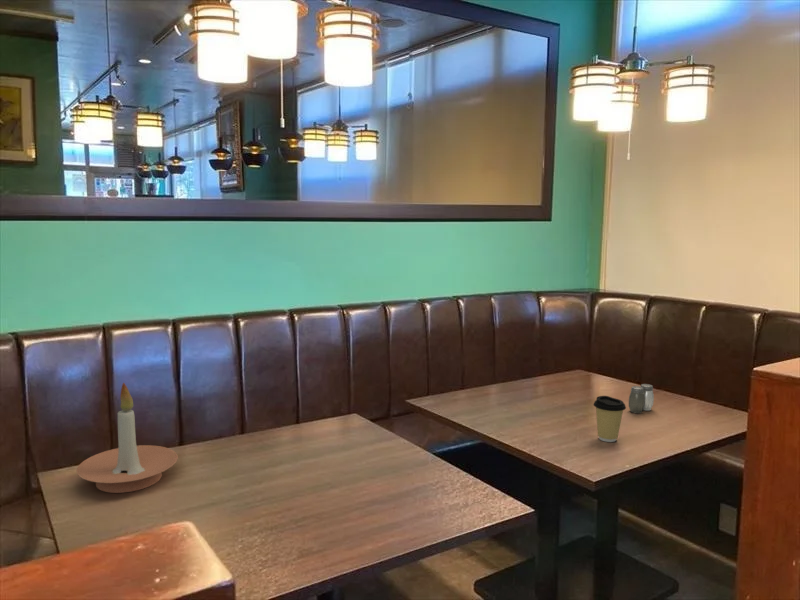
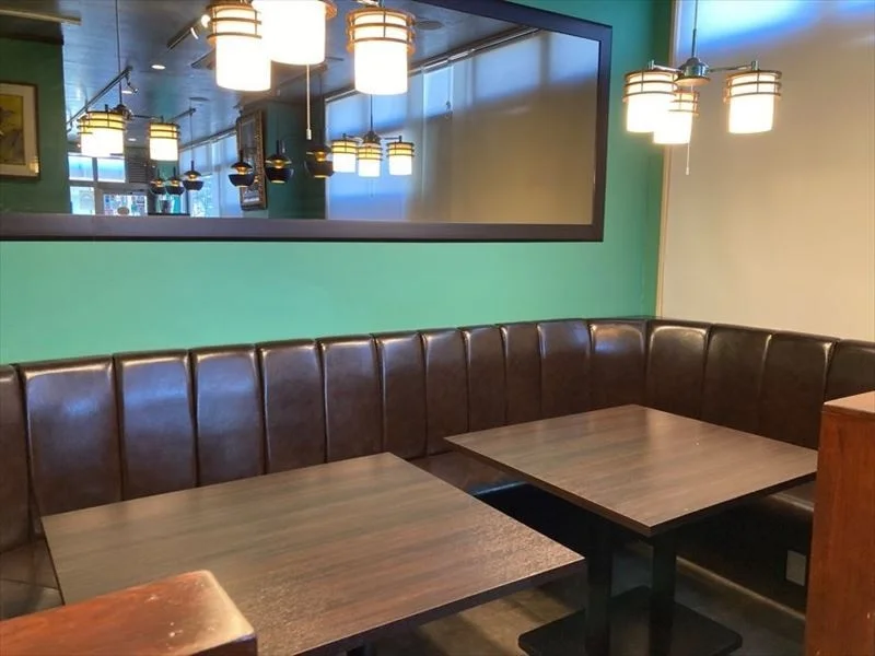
- candle holder (126, 431)
- coffee cup (608, 419)
- salt and pepper shaker (641, 398)
